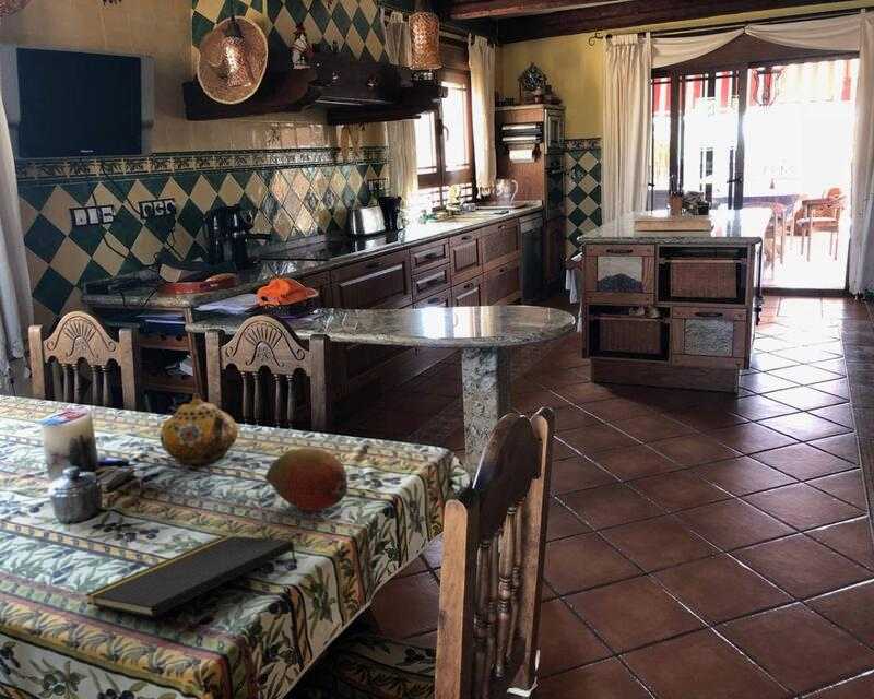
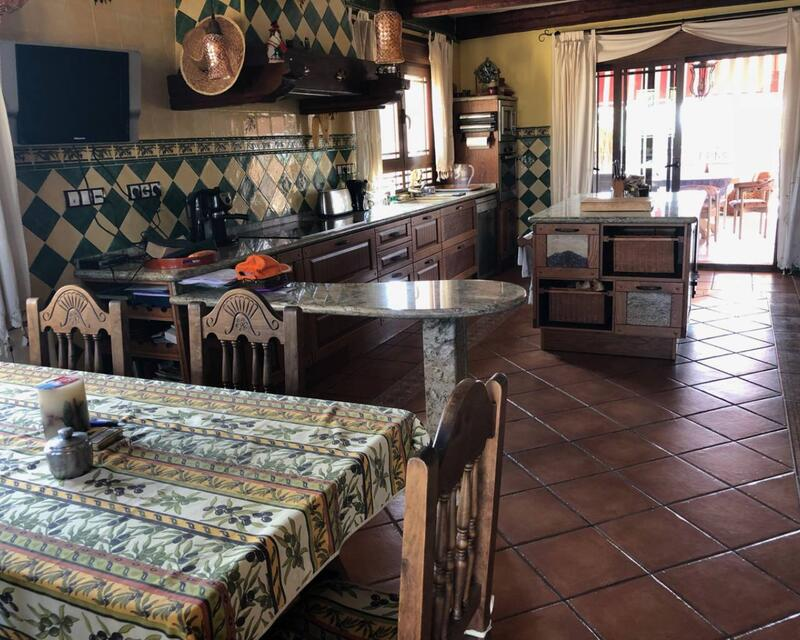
- teapot (199, 426)
- notepad (193, 571)
- fruit (308, 477)
